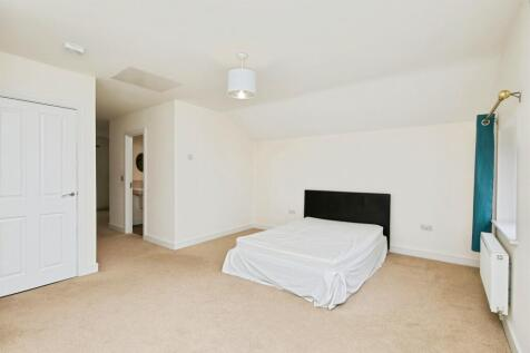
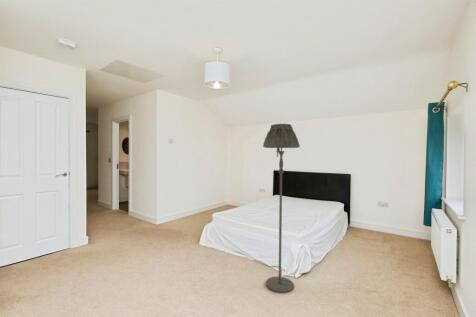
+ floor lamp (280, 205)
